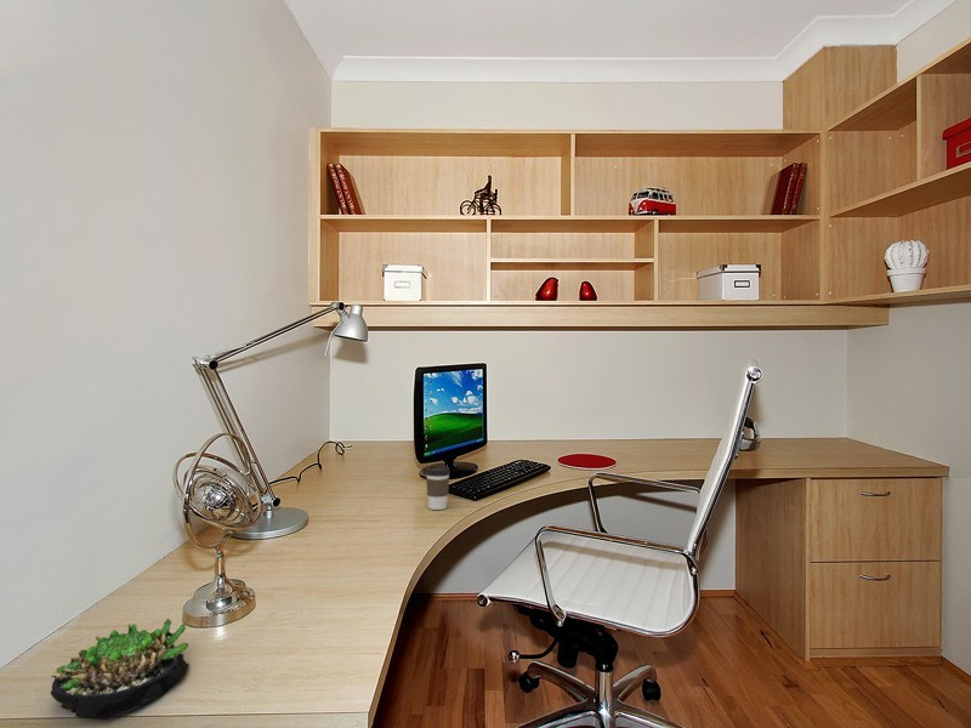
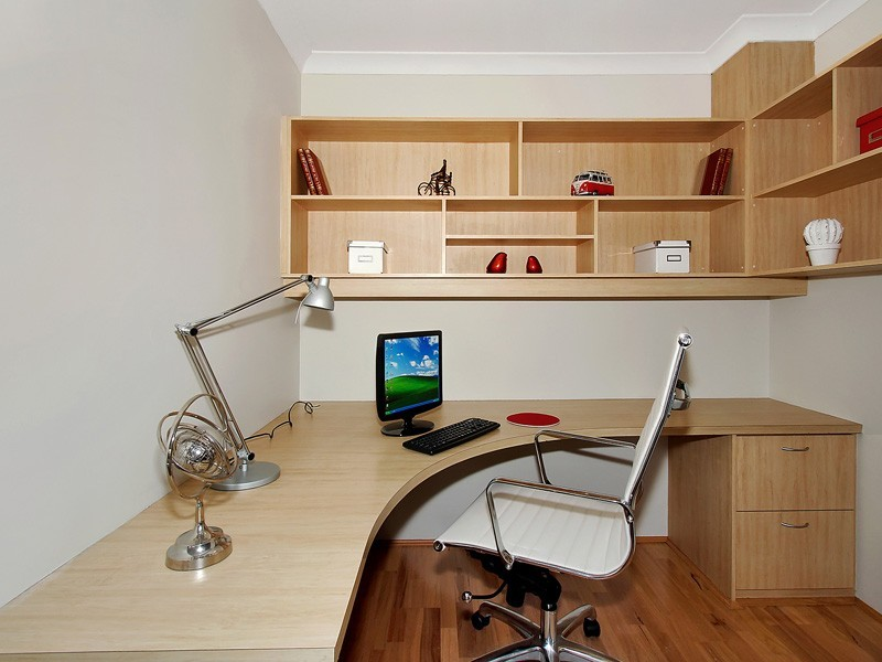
- succulent plant (125, 658)
- coffee cup (437, 487)
